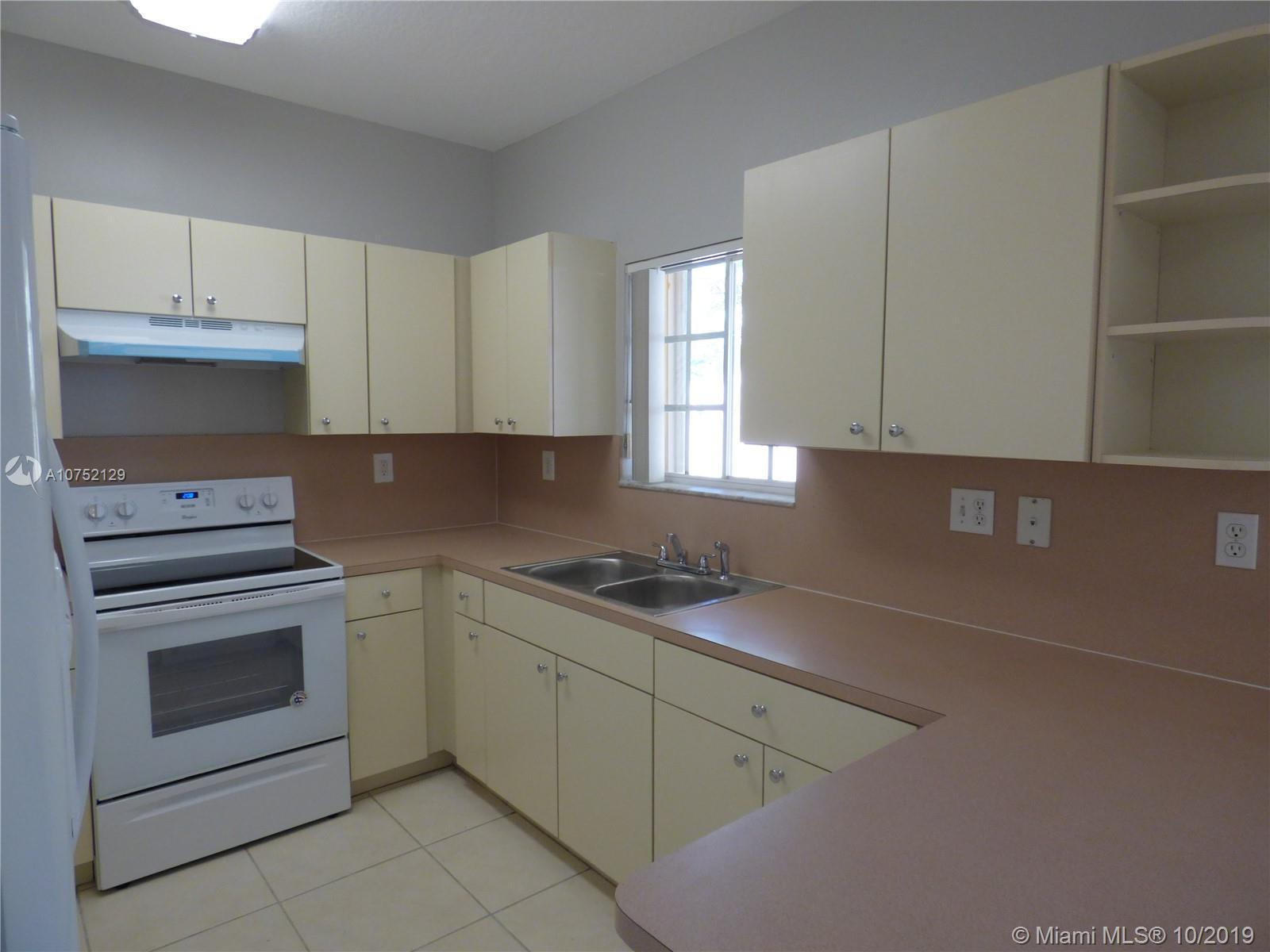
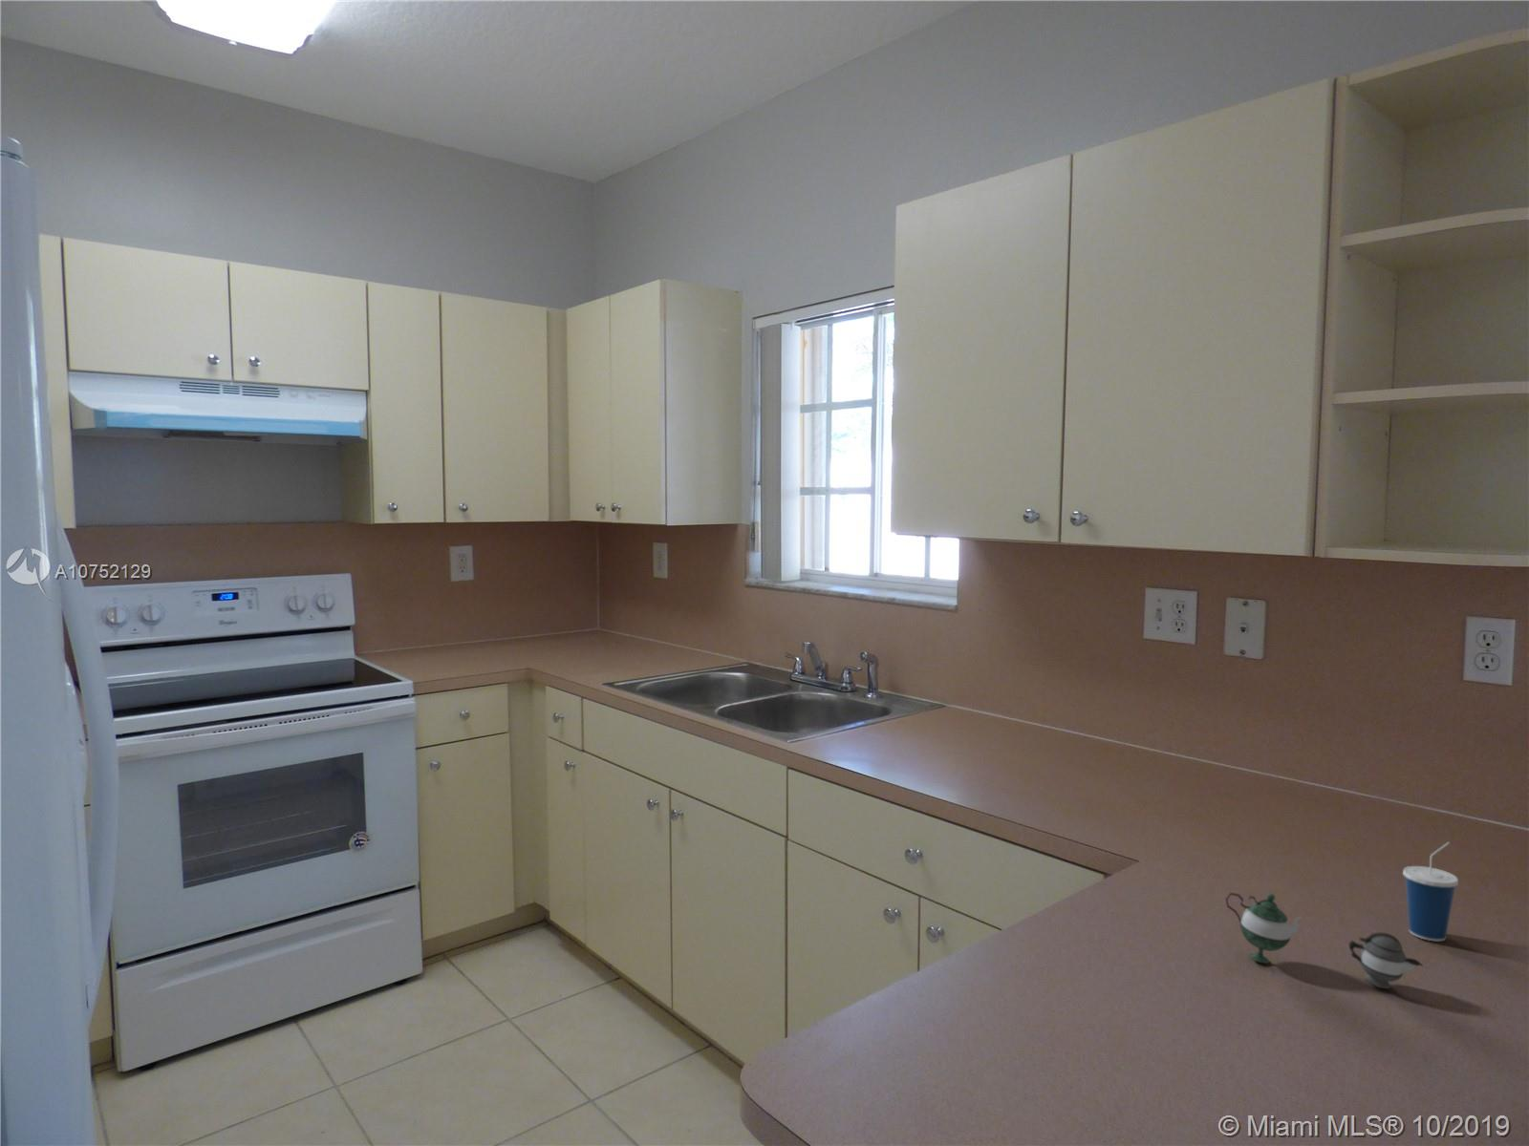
+ cup (1429, 887)
+ teapot (1298, 928)
